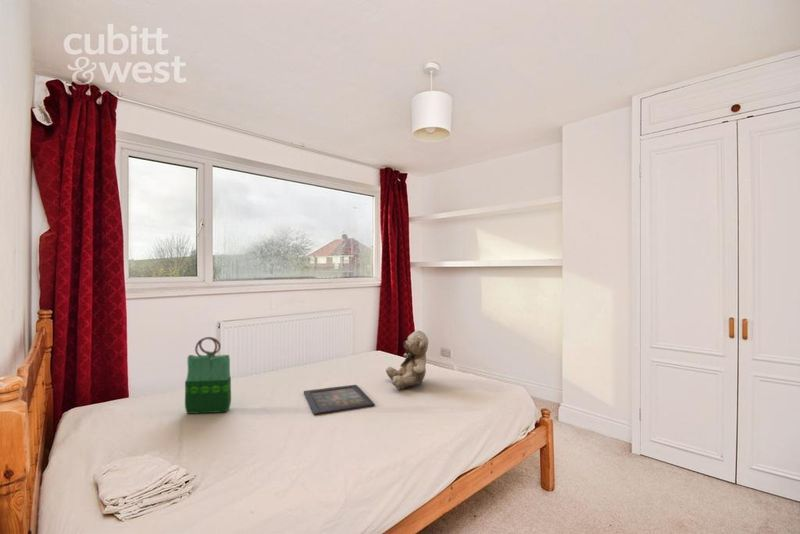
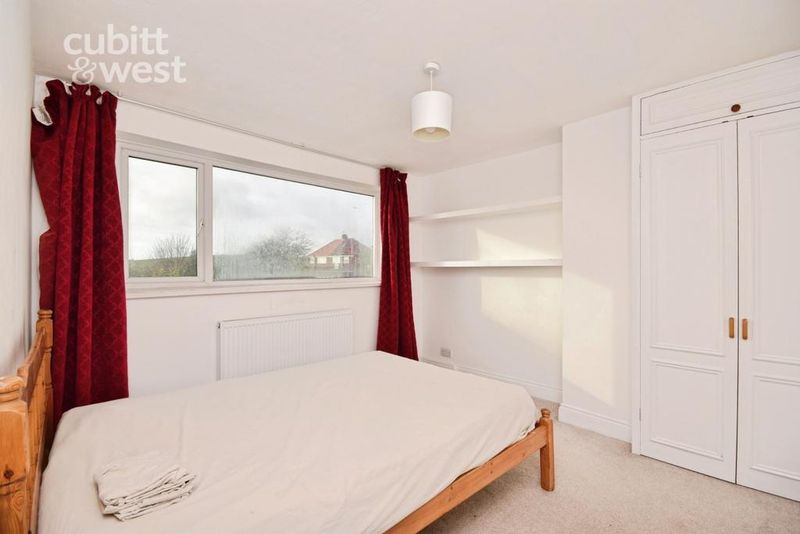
- icon panel (337, 398)
- tote bag (208, 373)
- teddy bear (405, 358)
